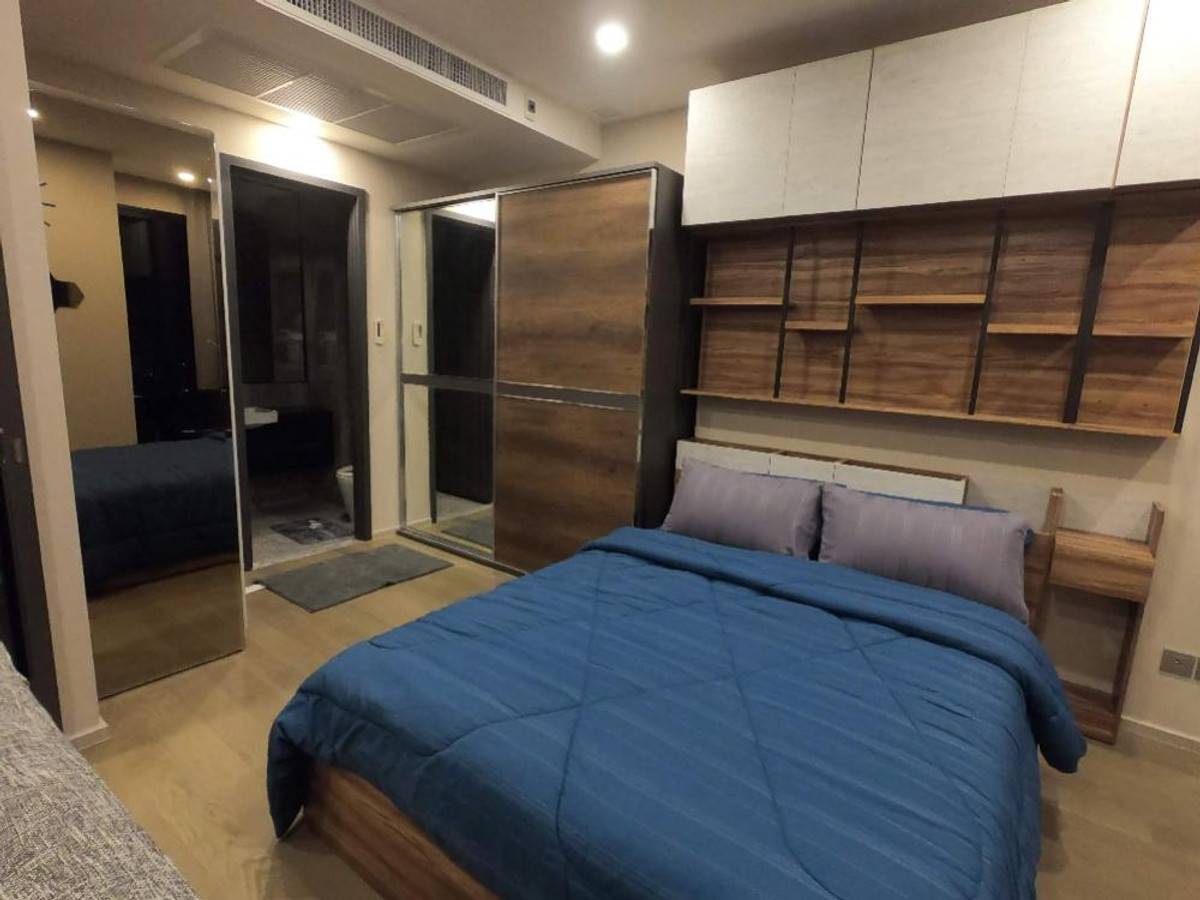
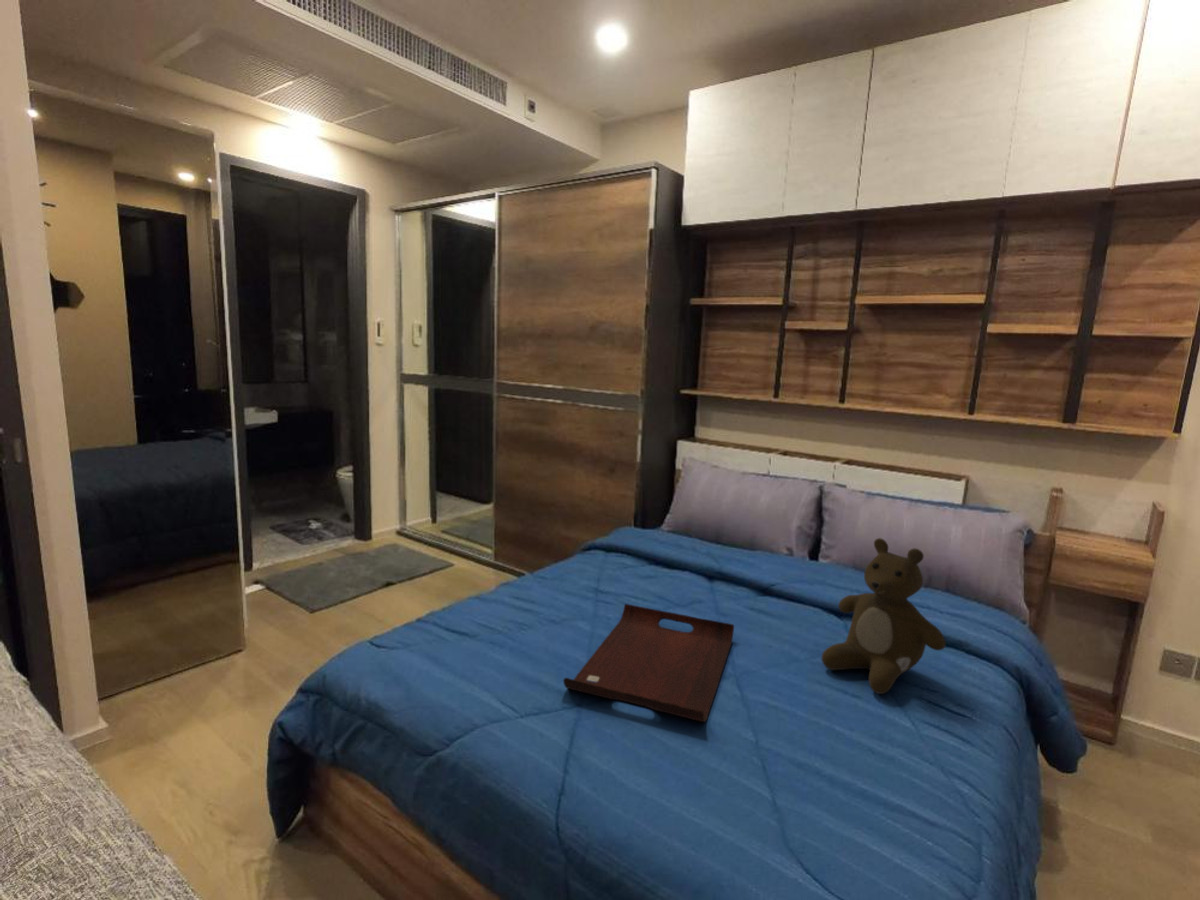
+ teddy bear (879, 610)
+ serving tray (656, 656)
